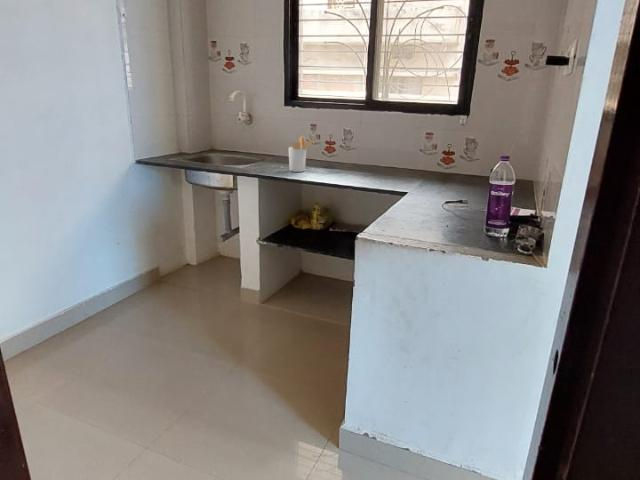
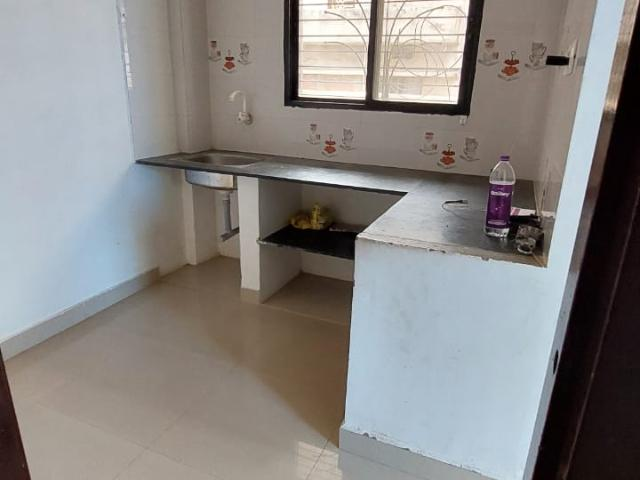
- utensil holder (301, 154)
